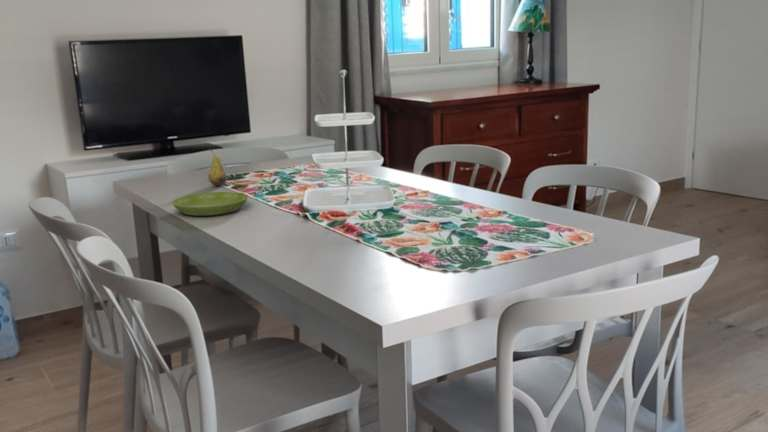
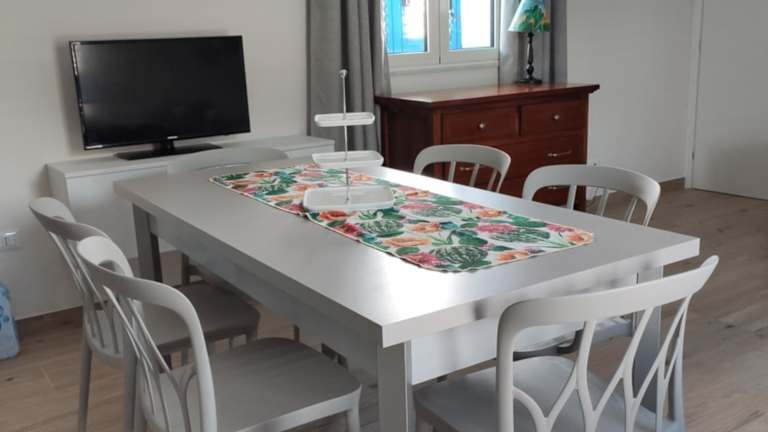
- fruit (216, 167)
- saucer (210, 204)
